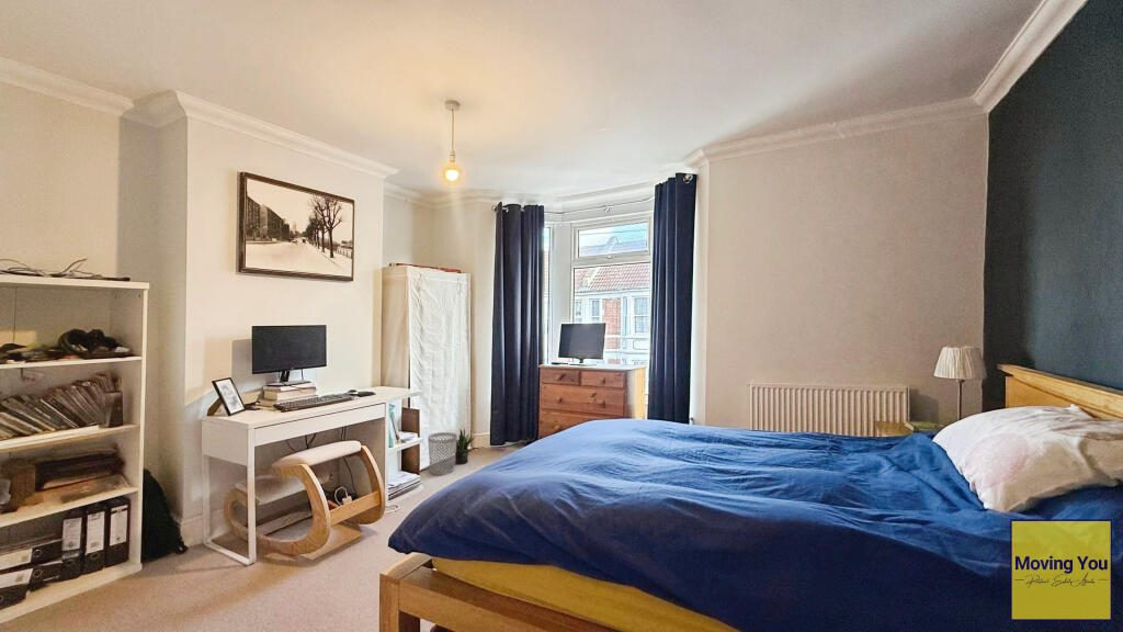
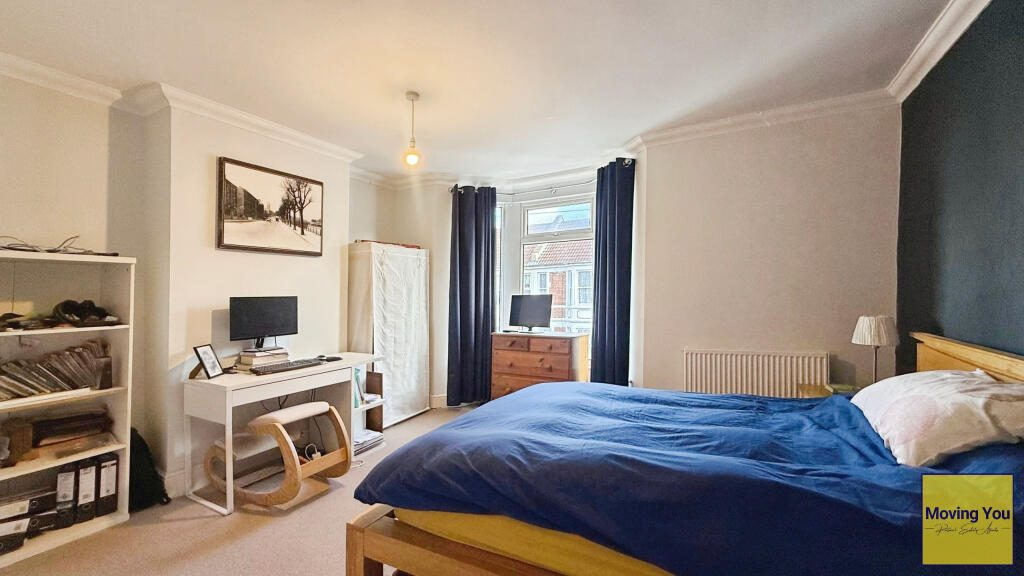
- wastebasket (442, 453)
- potted plant (463, 445)
